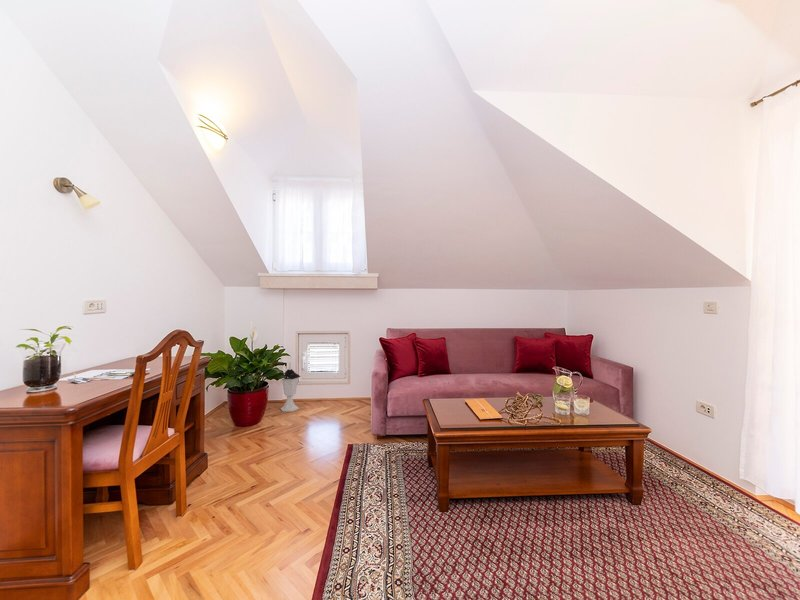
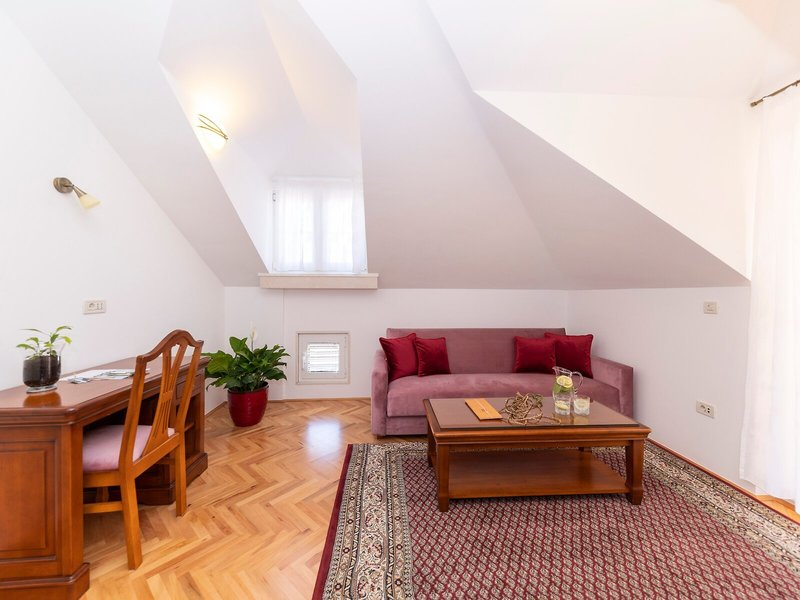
- lantern (289, 385)
